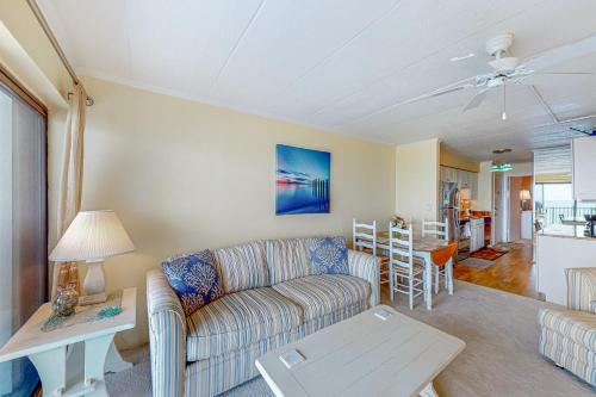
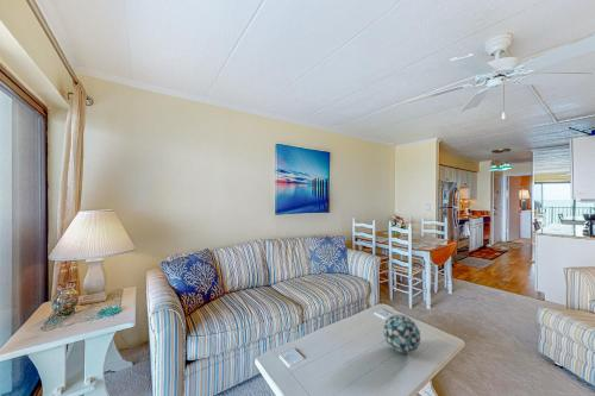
+ decorative ball (401, 333)
